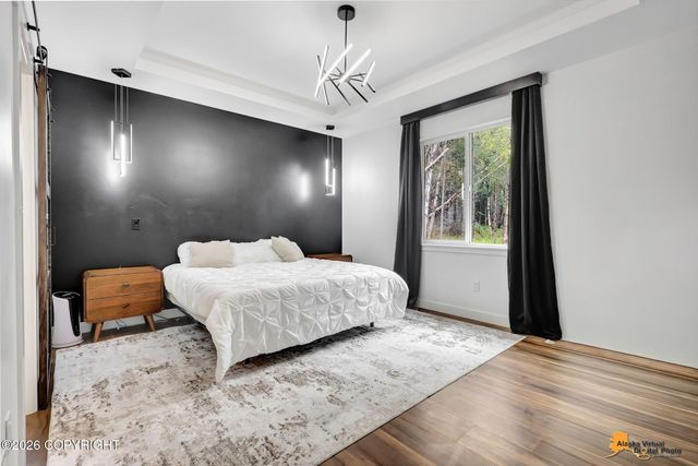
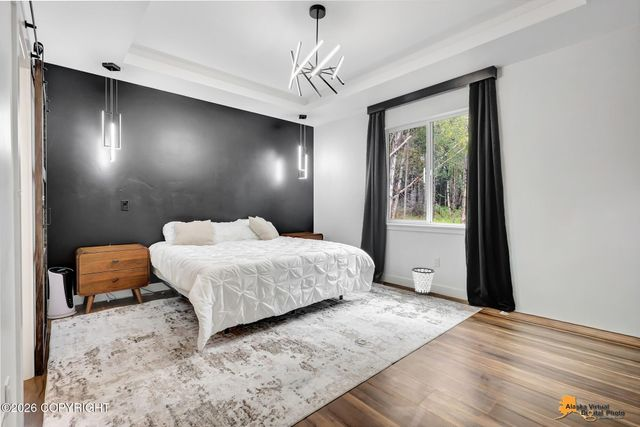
+ wastebasket (422, 281)
